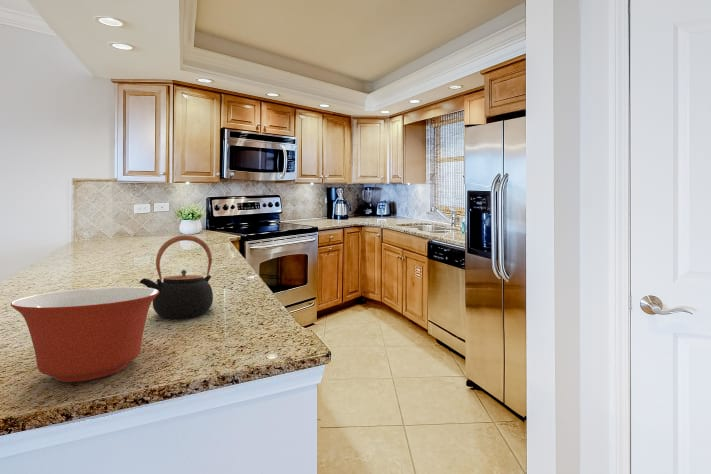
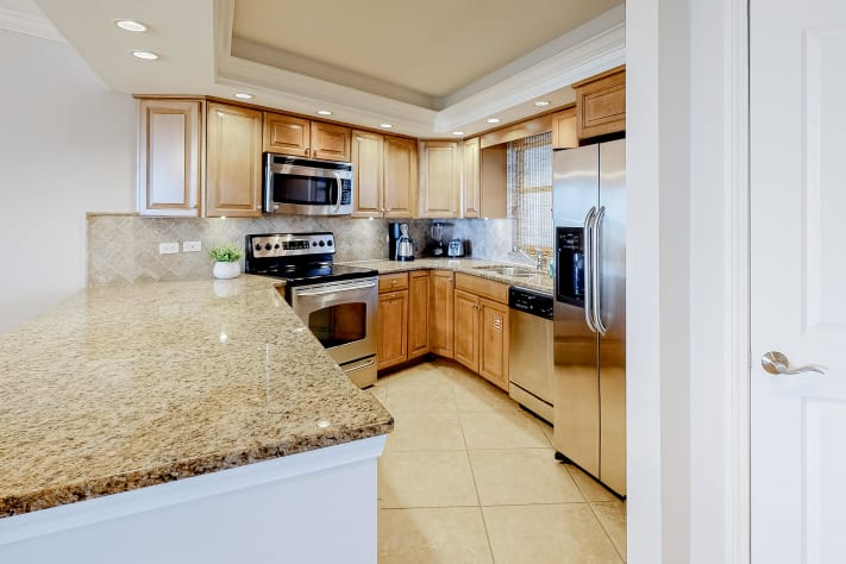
- teapot (178, 275)
- mixing bowl (92, 332)
